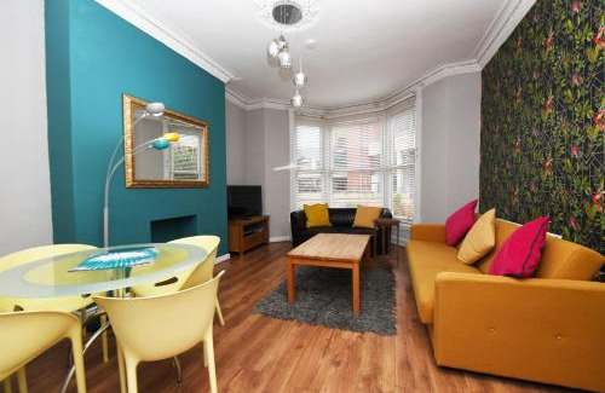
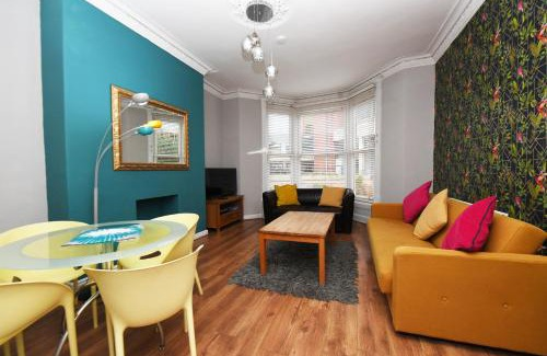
- side table (384, 242)
